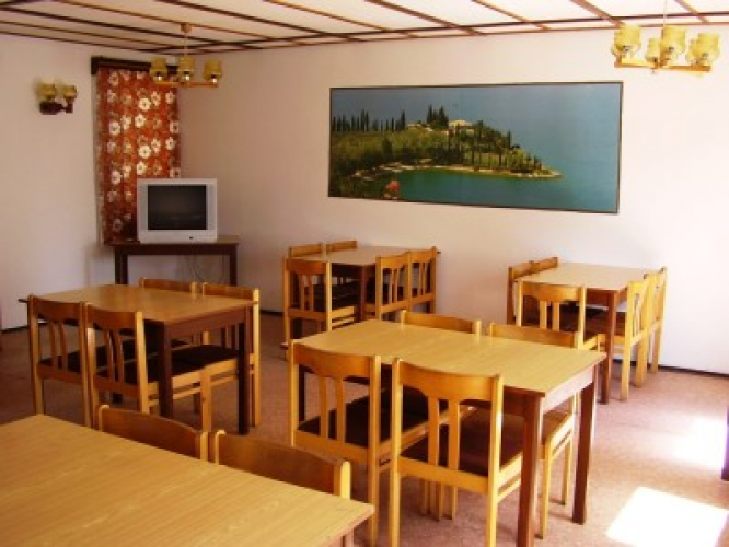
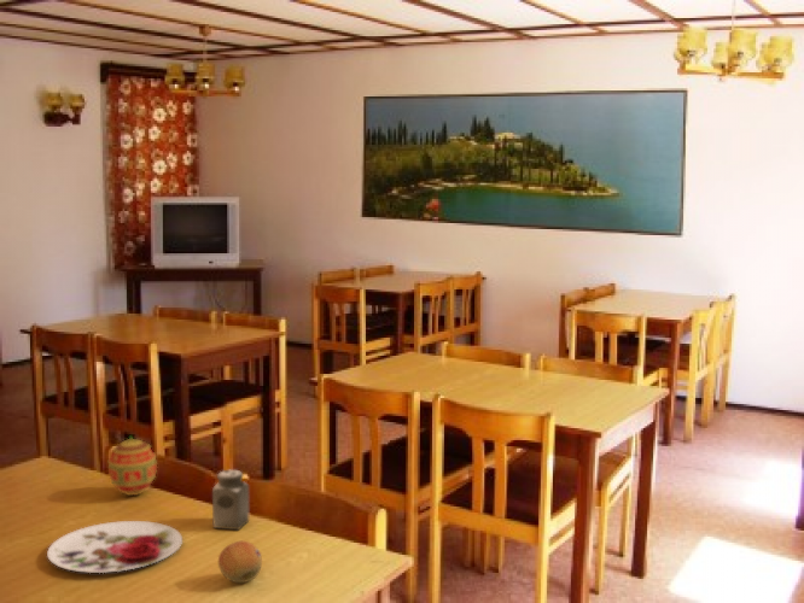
+ salt shaker (231, 497)
+ fruit (240, 561)
+ plate (116, 544)
+ decorative egg (132, 464)
